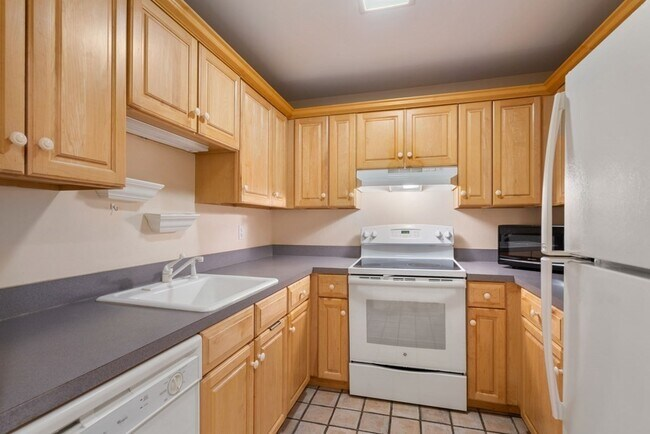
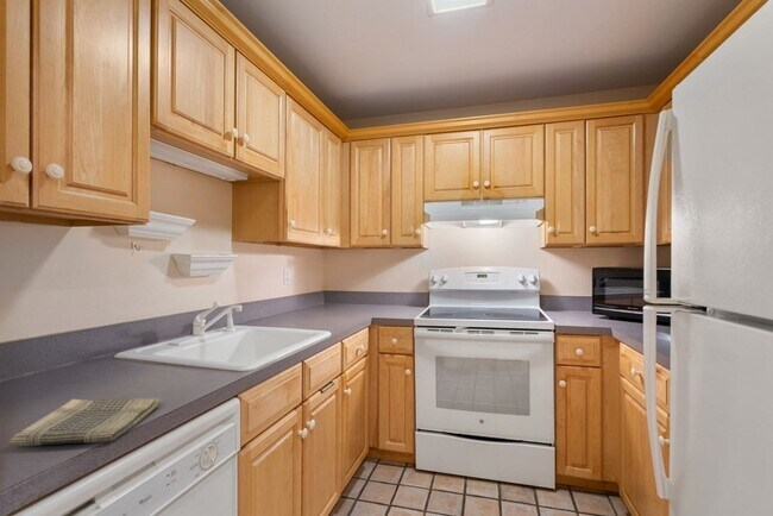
+ dish towel (95, 416)
